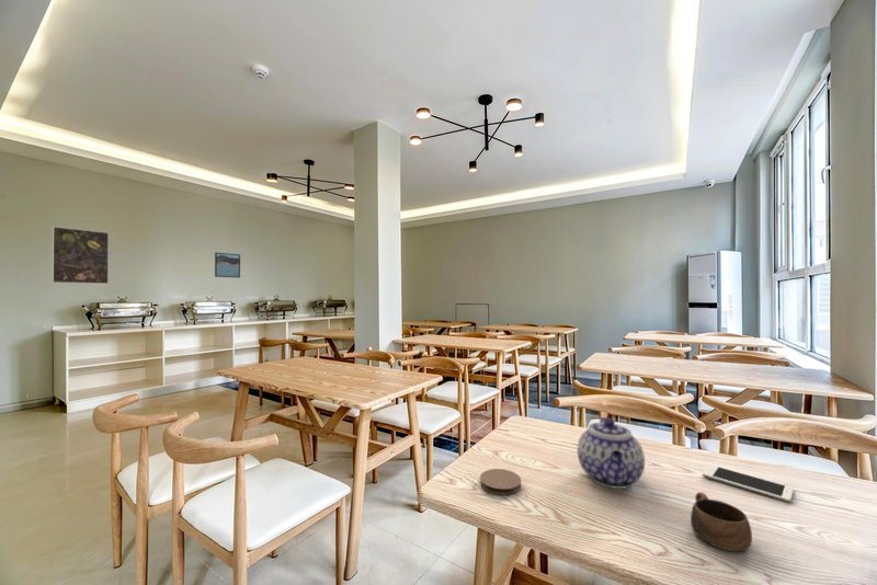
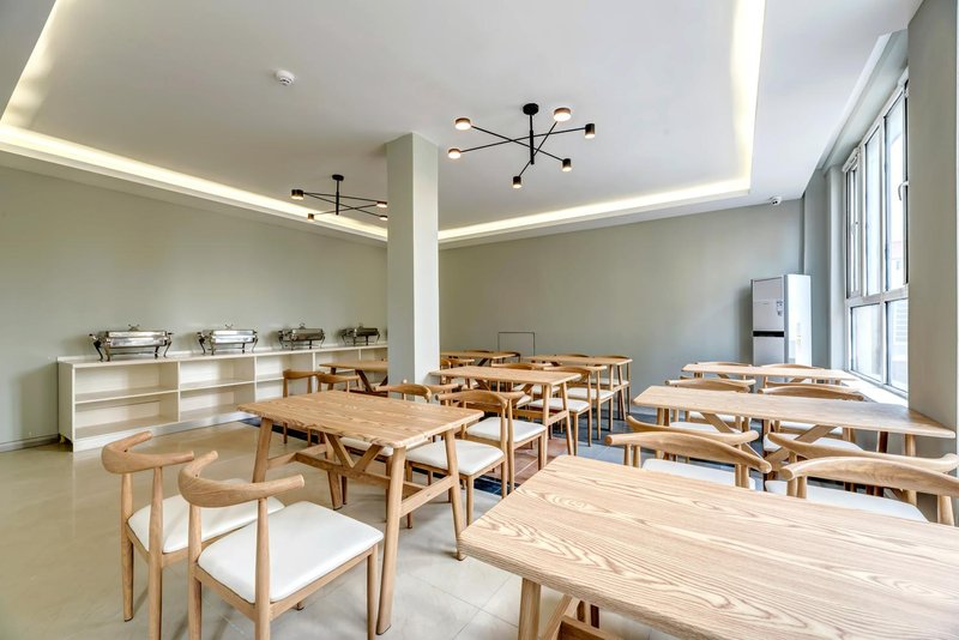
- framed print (227, 265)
- teapot (610, 448)
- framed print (81, 256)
- coaster (500, 481)
- cell phone (745, 481)
- cup (717, 518)
